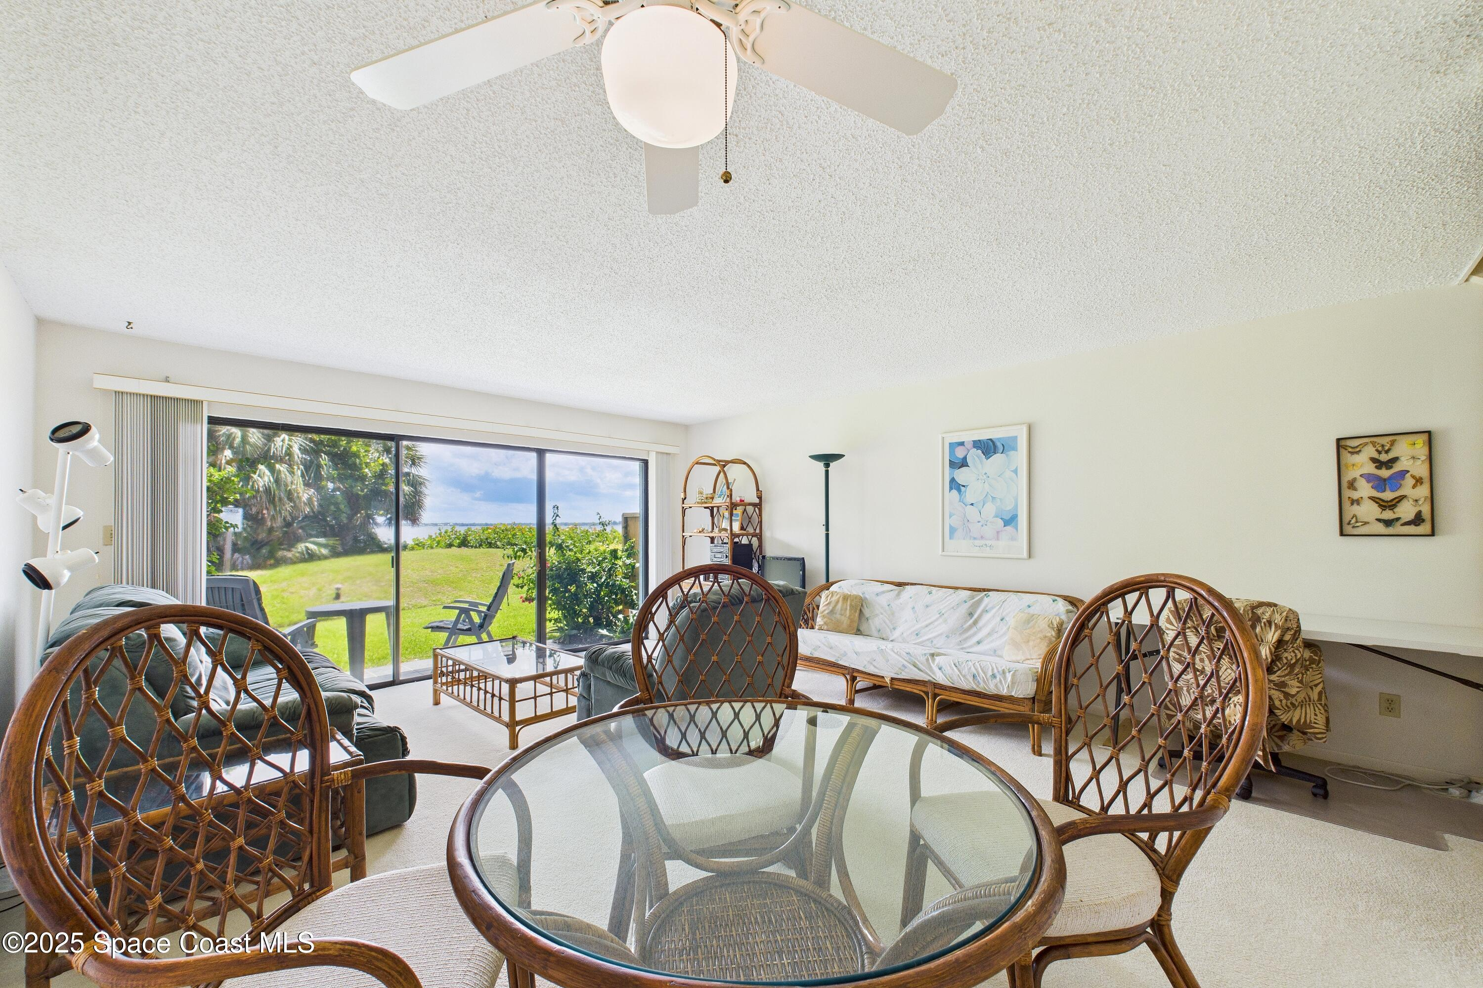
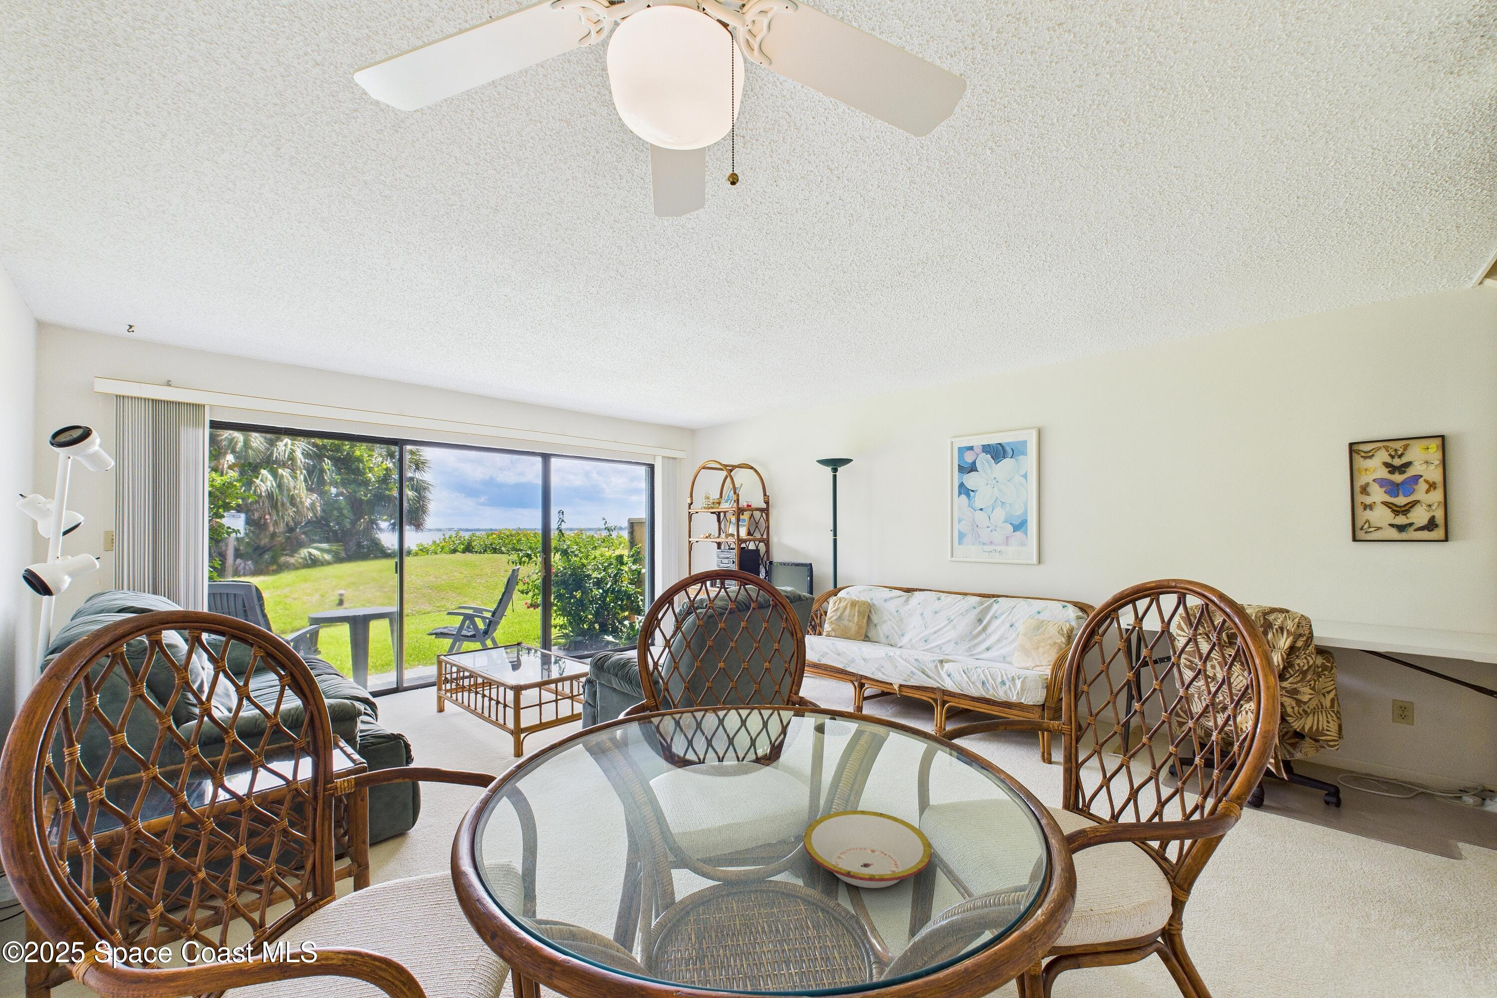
+ bowl (867, 854)
